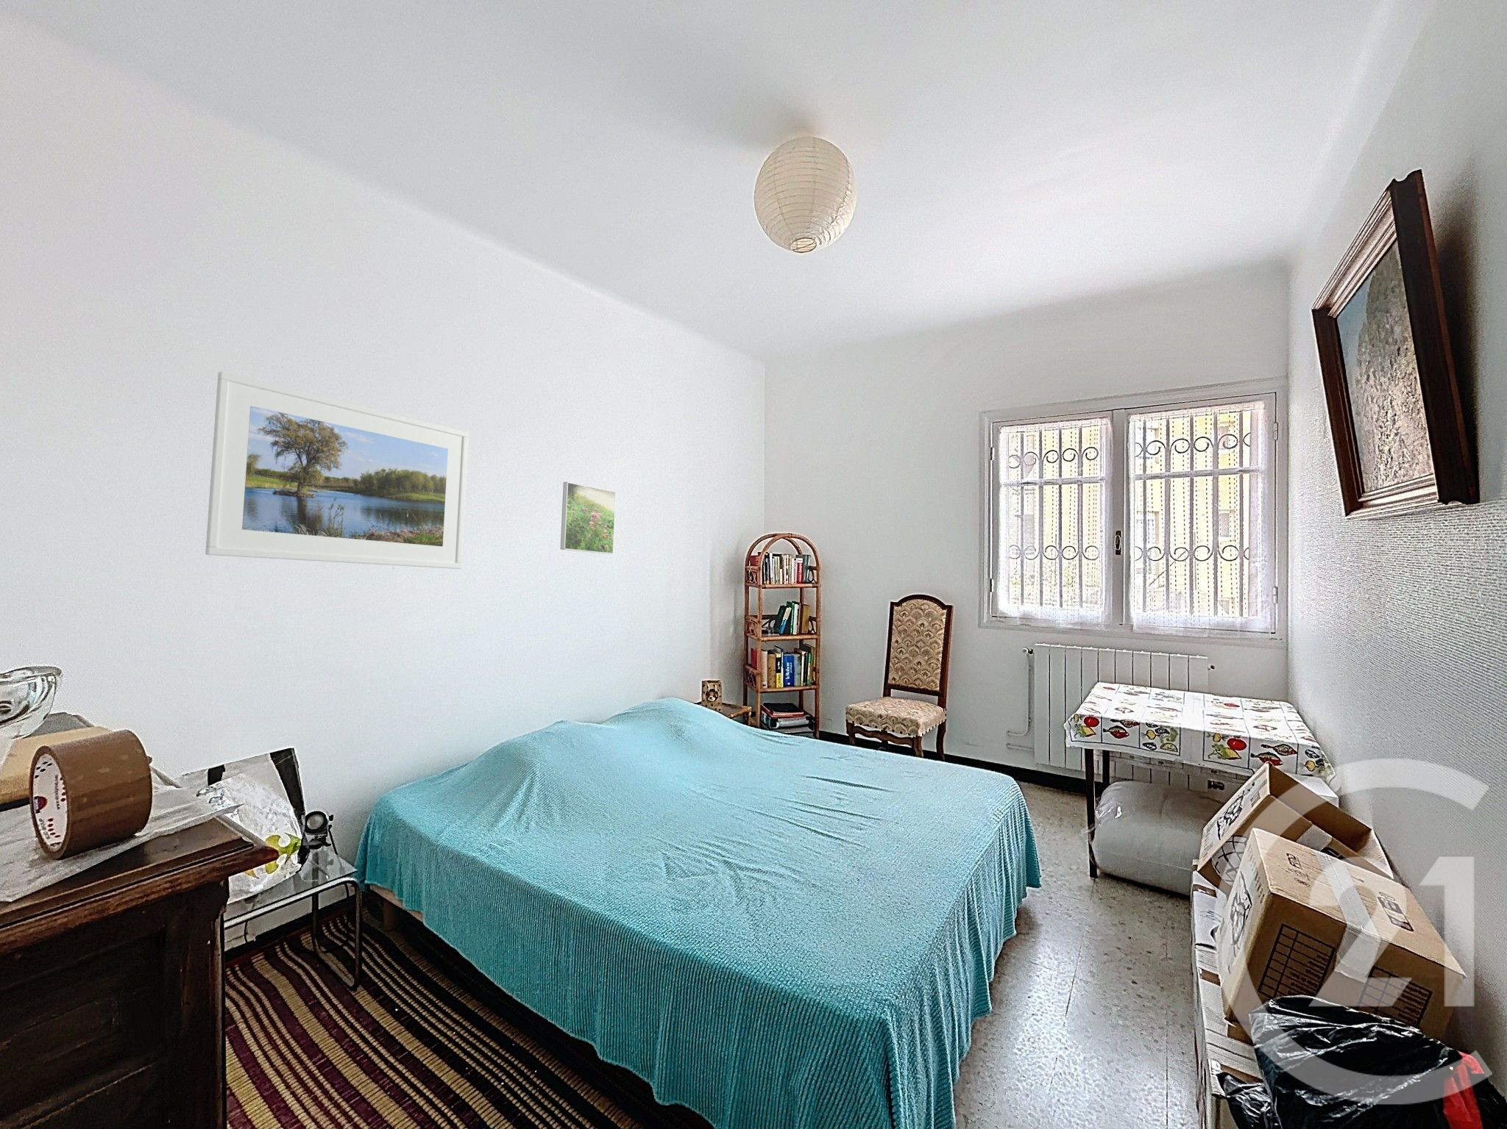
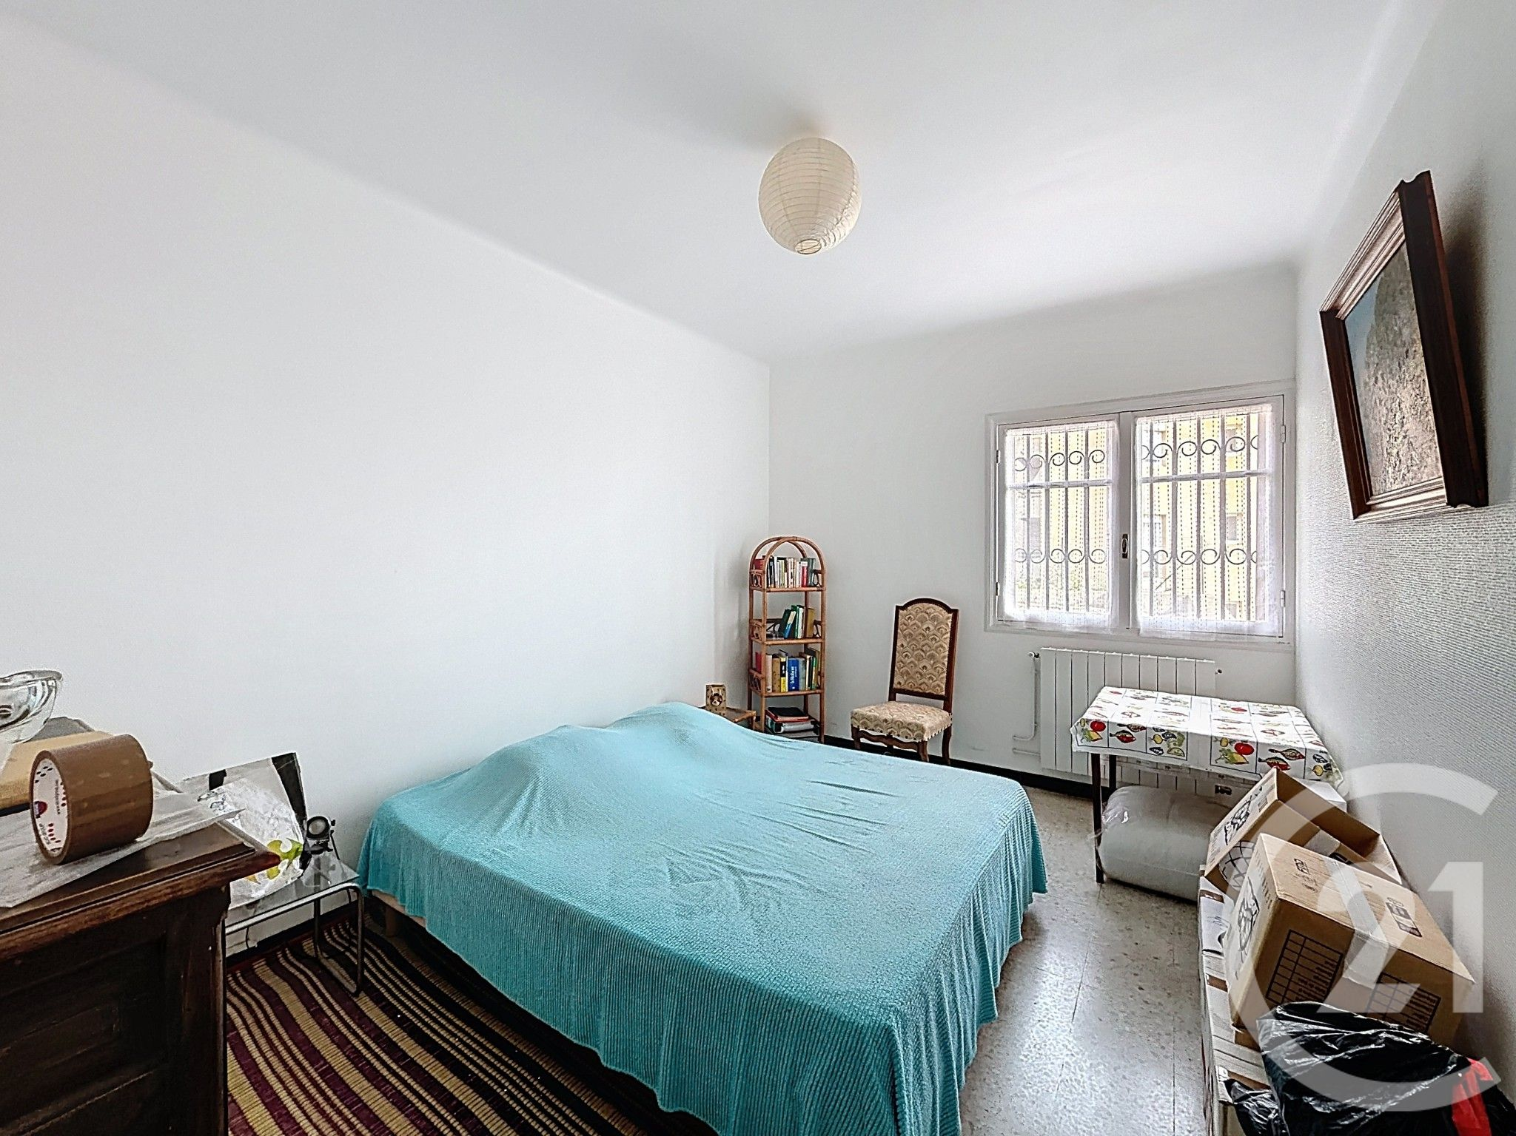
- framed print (589, 519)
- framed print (356, 484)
